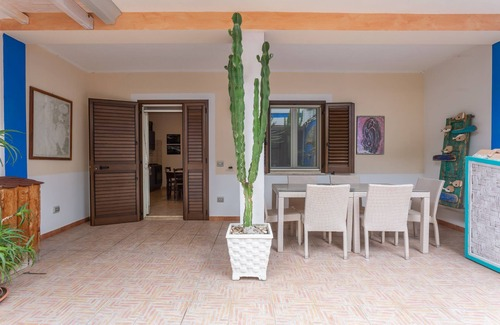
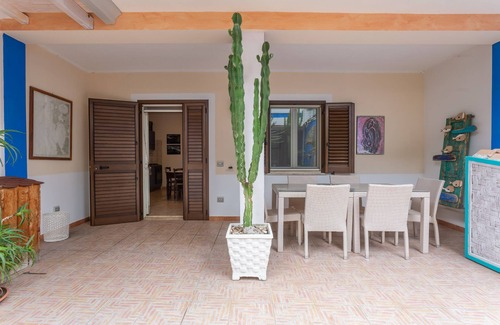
+ waste bin (56, 226)
